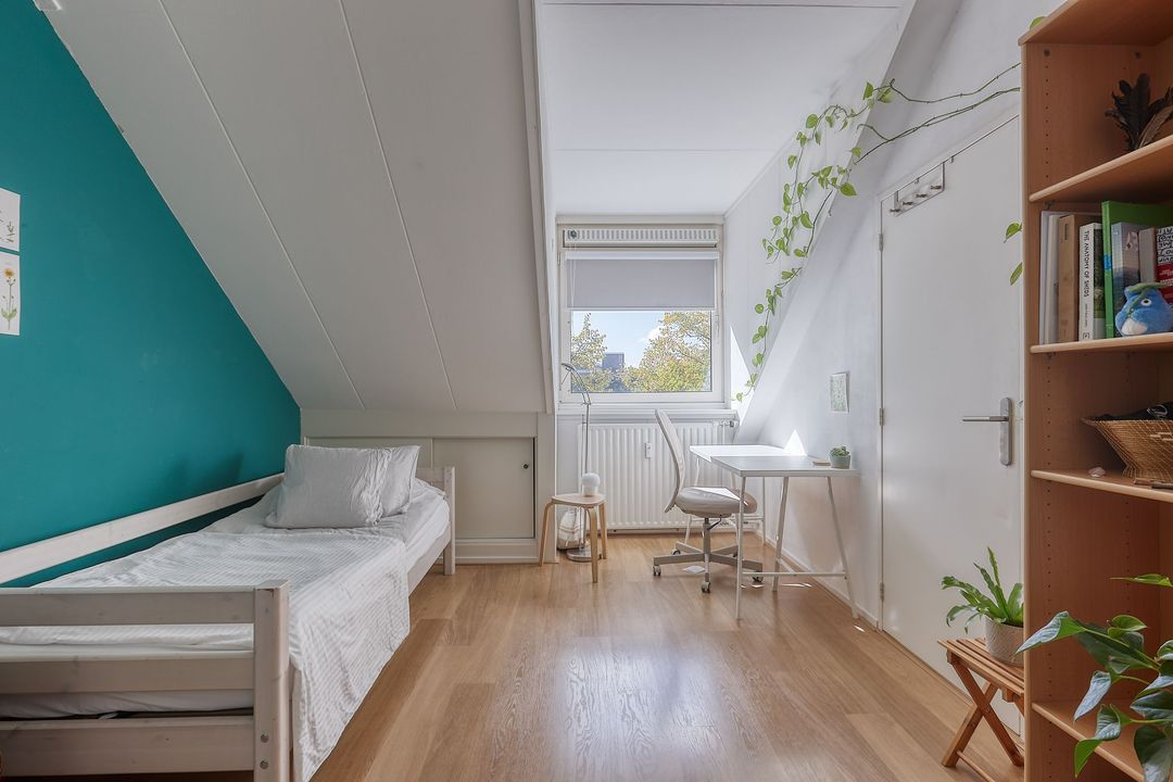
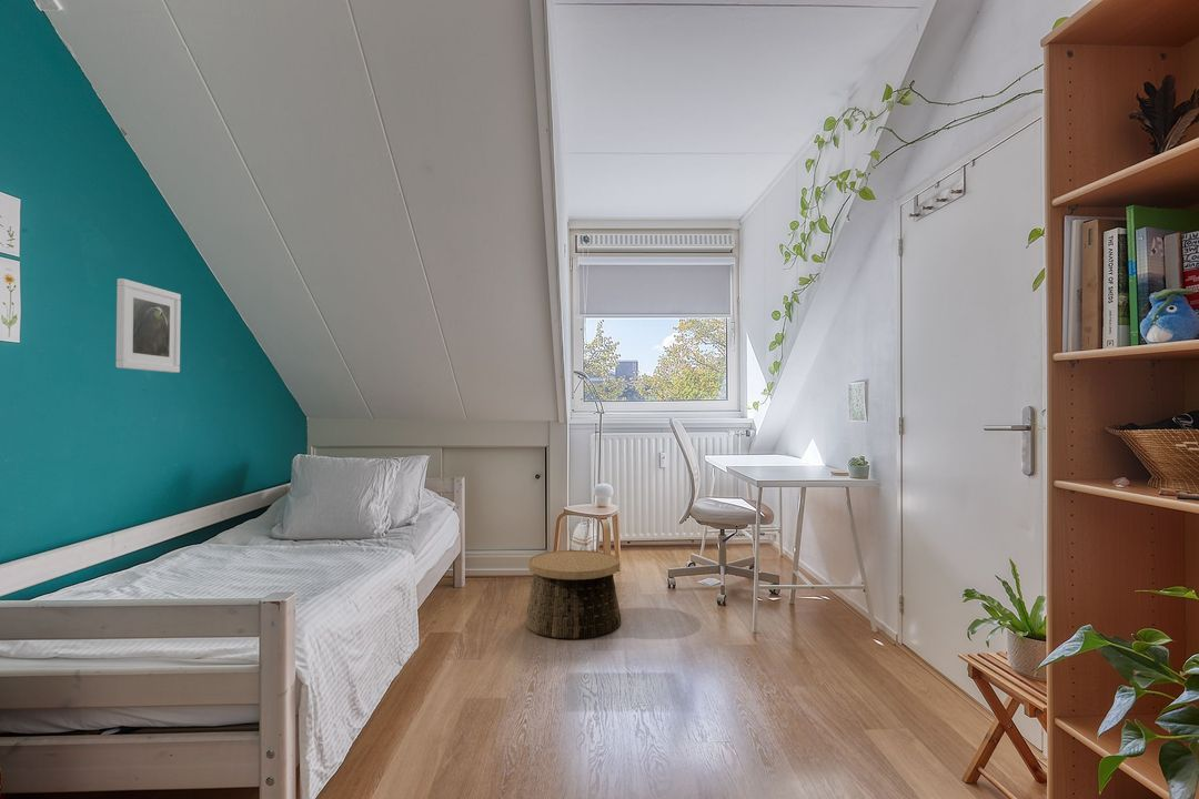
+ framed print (150, 328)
+ basket (573, 590)
